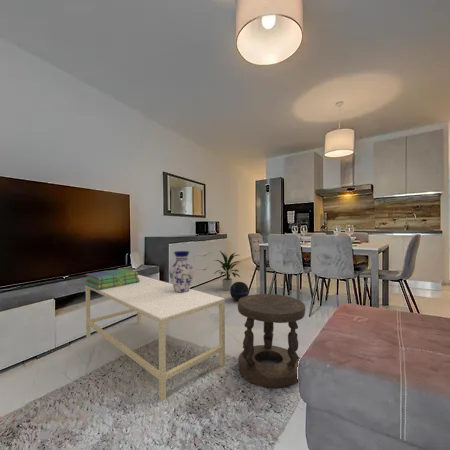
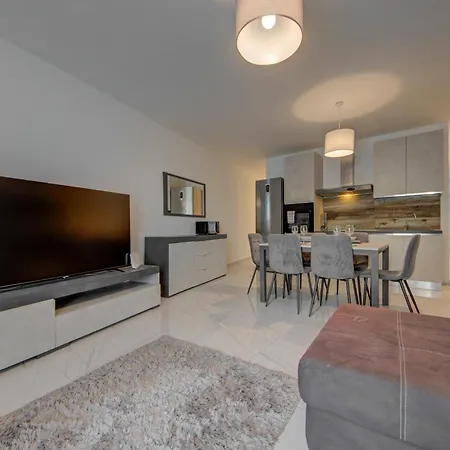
- vase (181, 271)
- indoor plant (228, 269)
- stack of books (112, 278)
- stool (271, 335)
- coffee table (149, 317)
- ball (239, 291)
